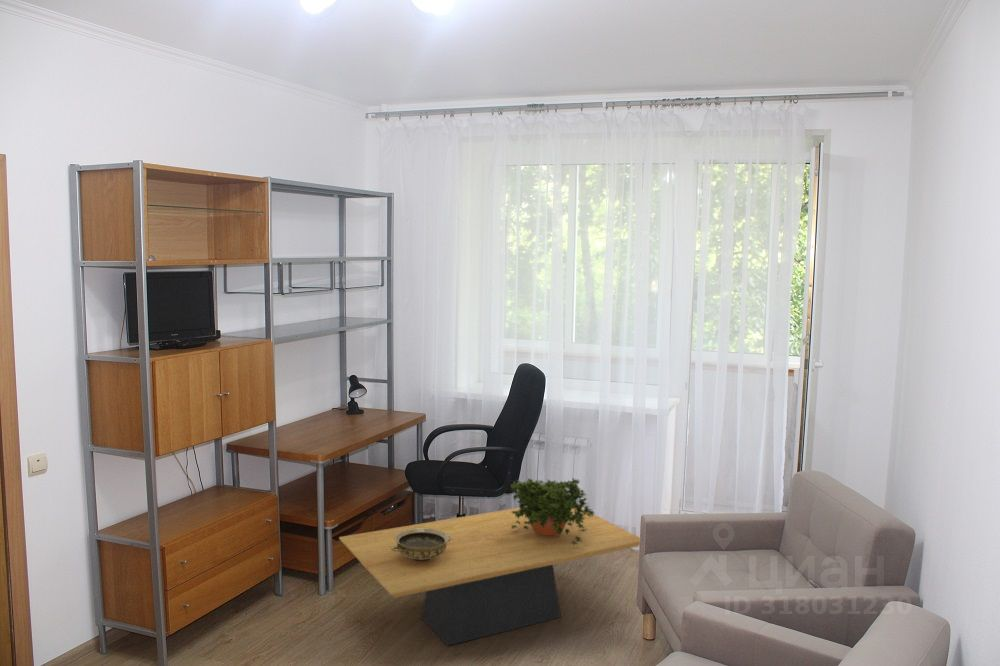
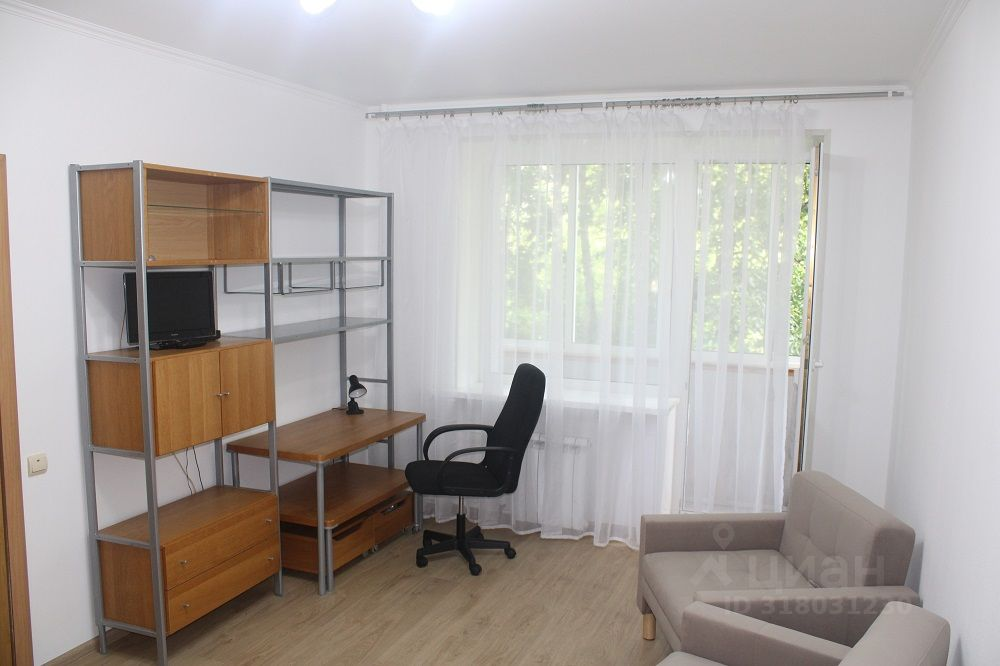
- potted plant (550, 504)
- coffee table (492, 578)
- ceramic bowl (421, 547)
